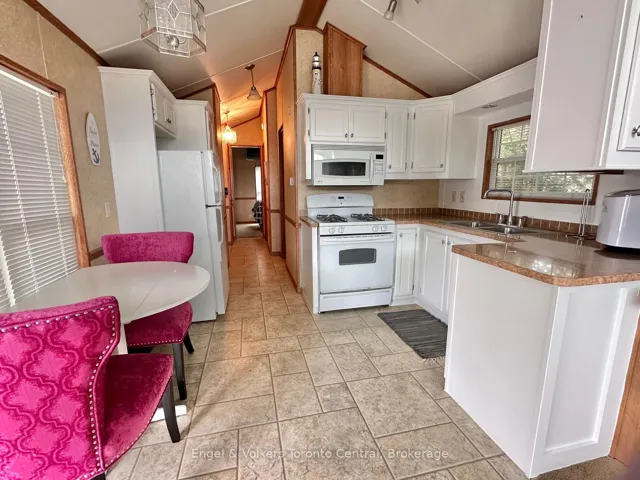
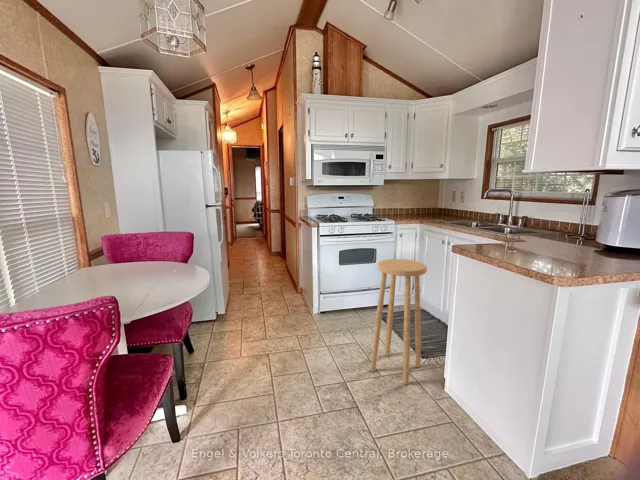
+ stool (404, 318)
